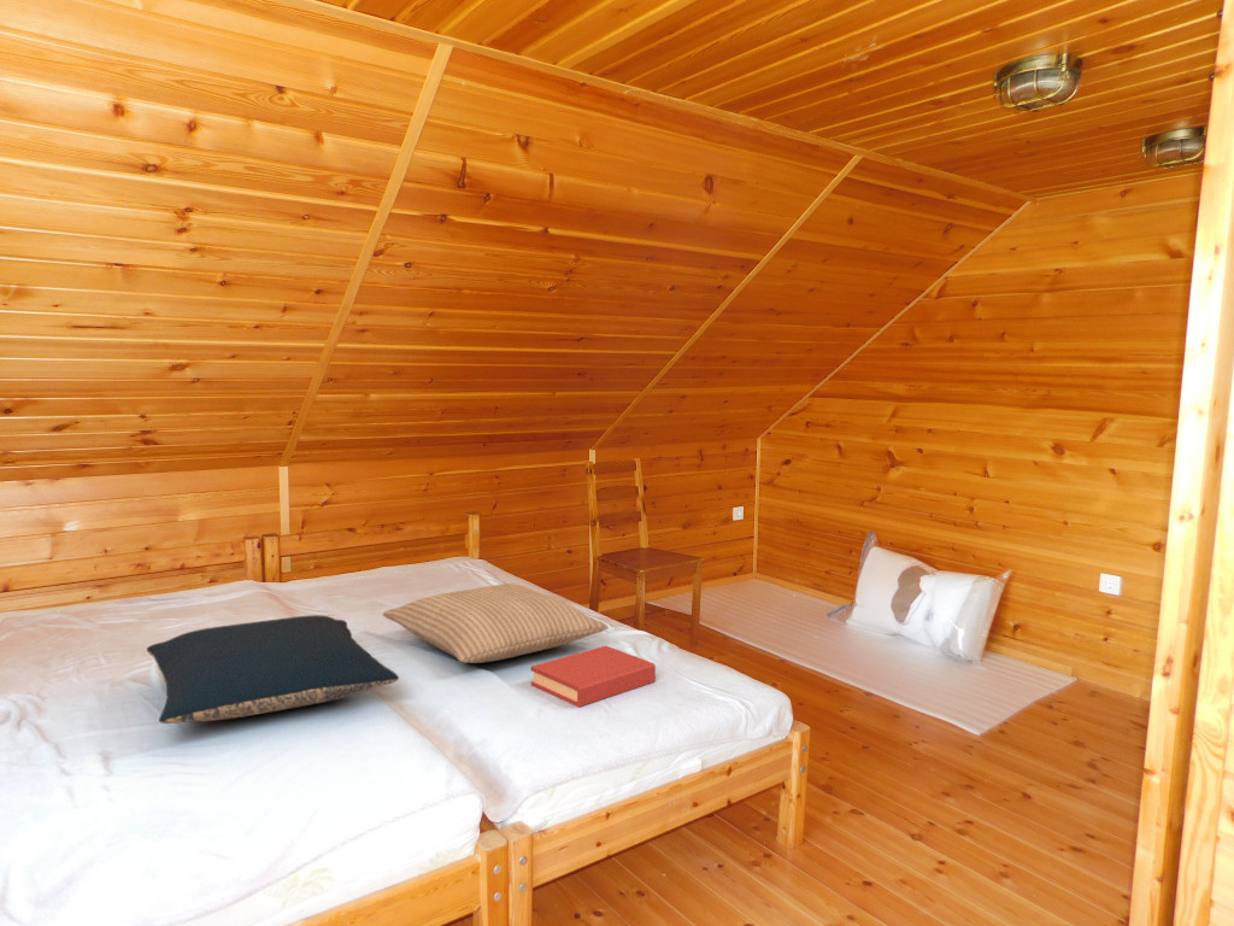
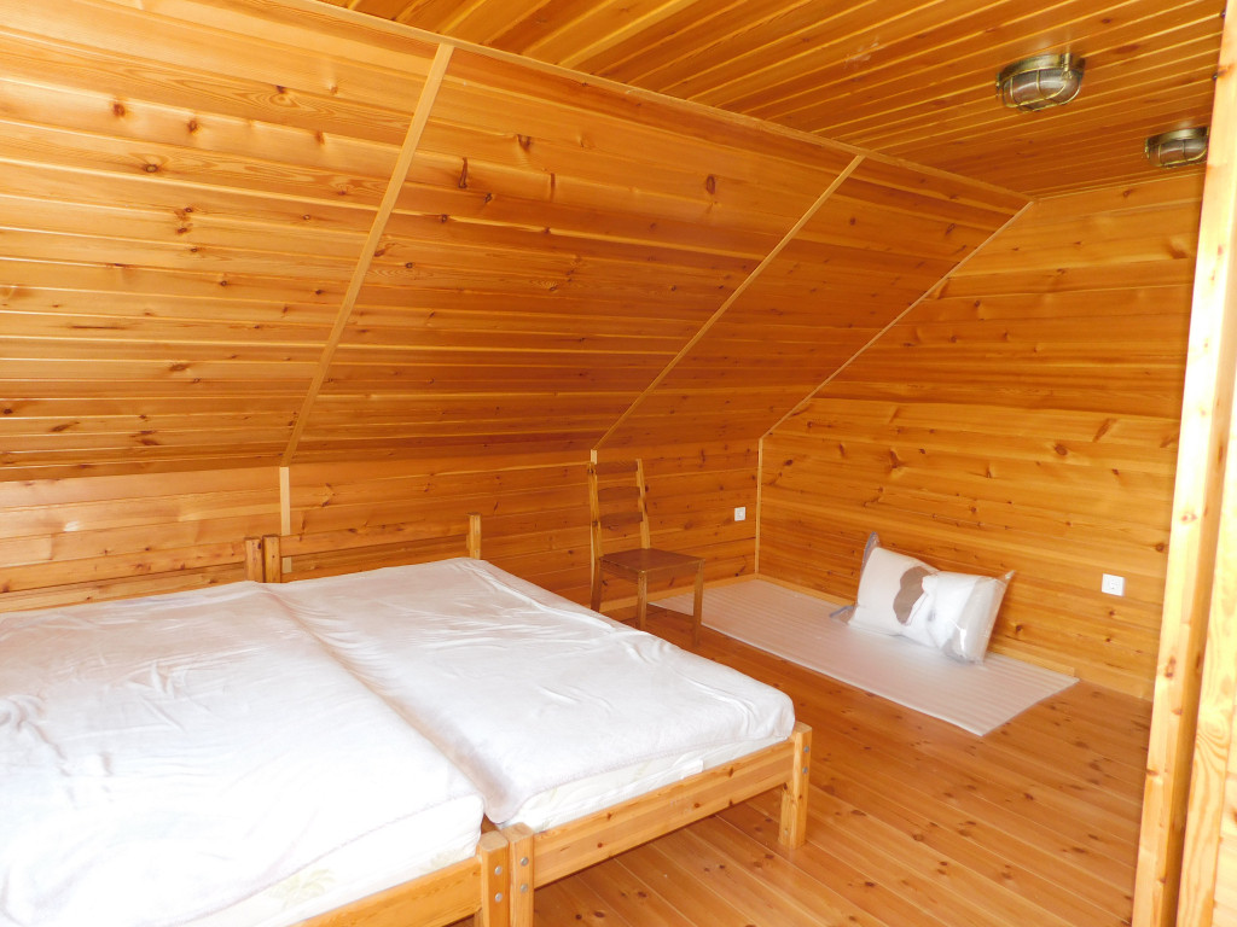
- hardback book (593, 674)
- pillow (268, 663)
- pillow (494, 620)
